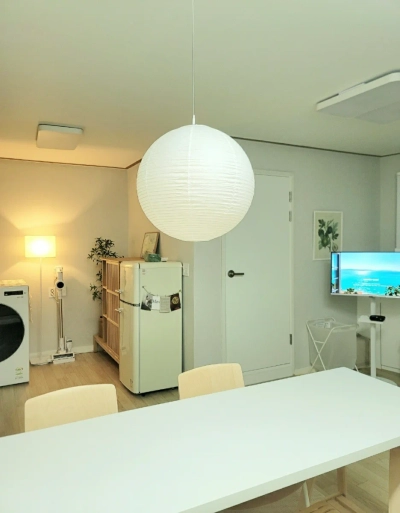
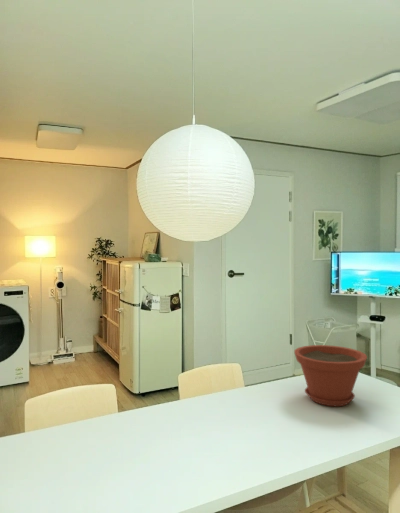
+ plant pot (329, 376)
